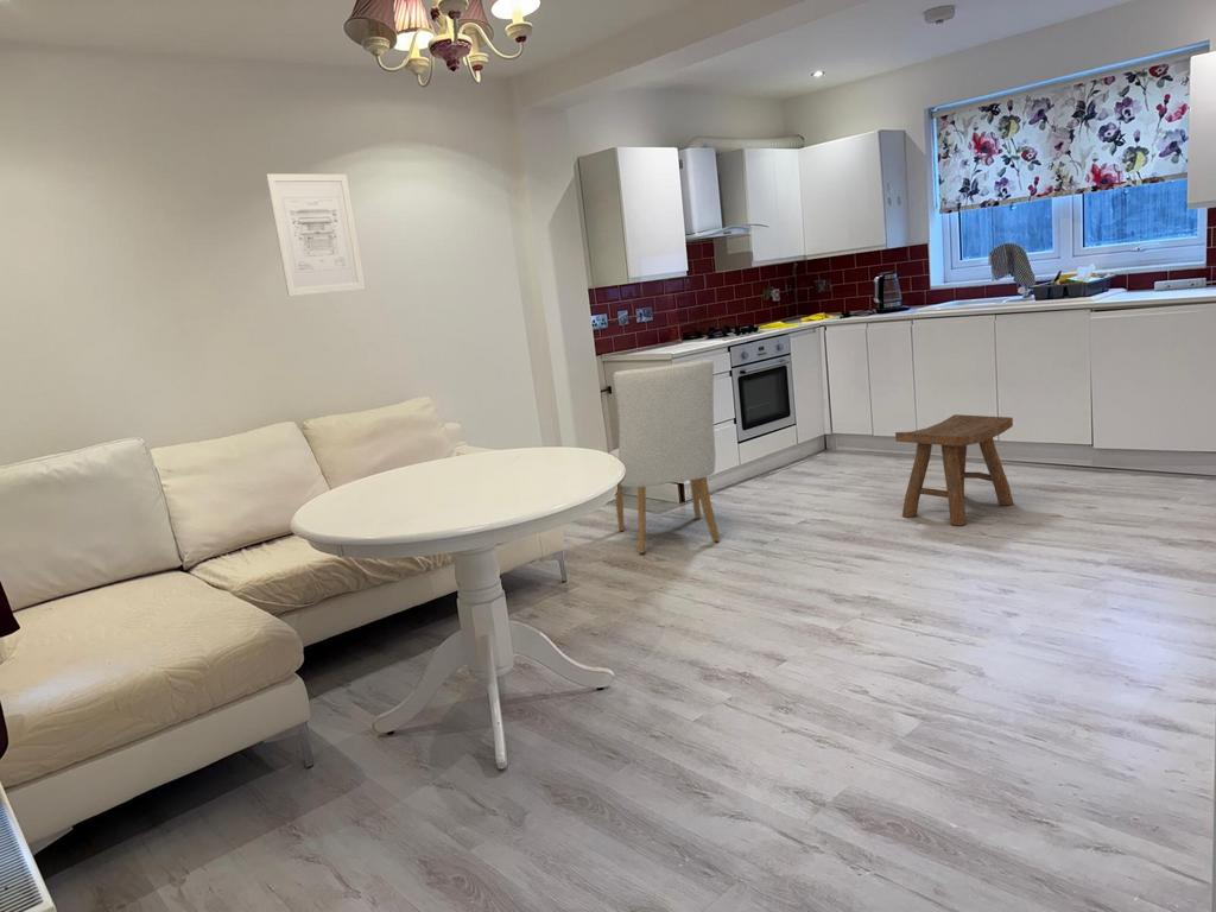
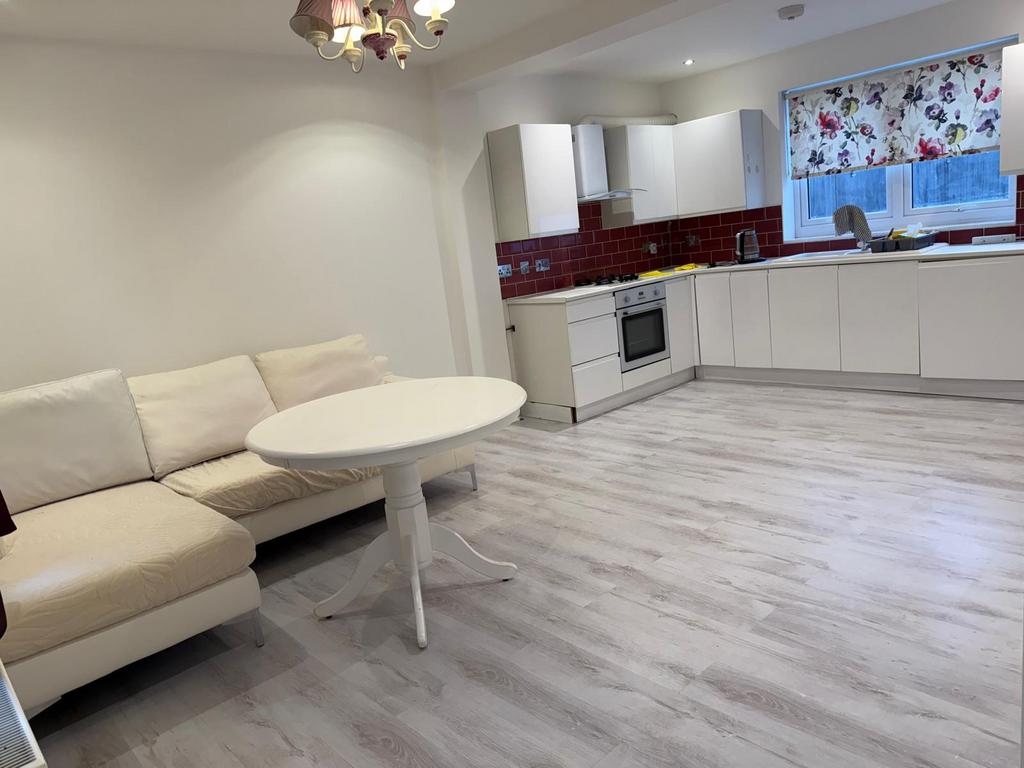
- stool (956, 467)
- wall art (317, 234)
- chair (661, 451)
